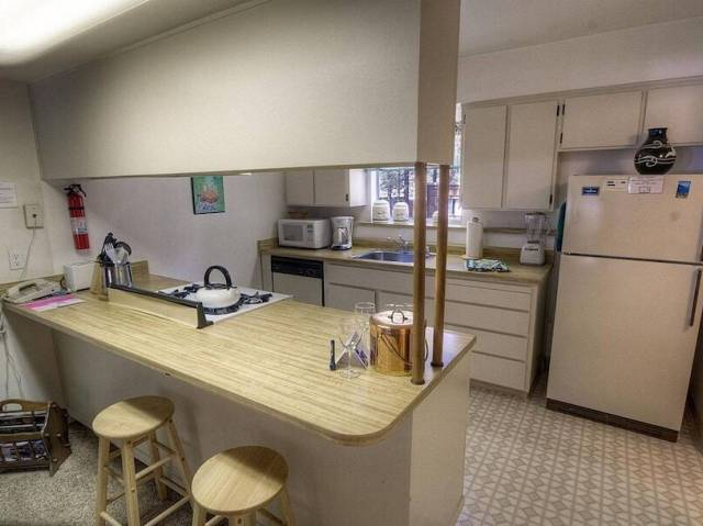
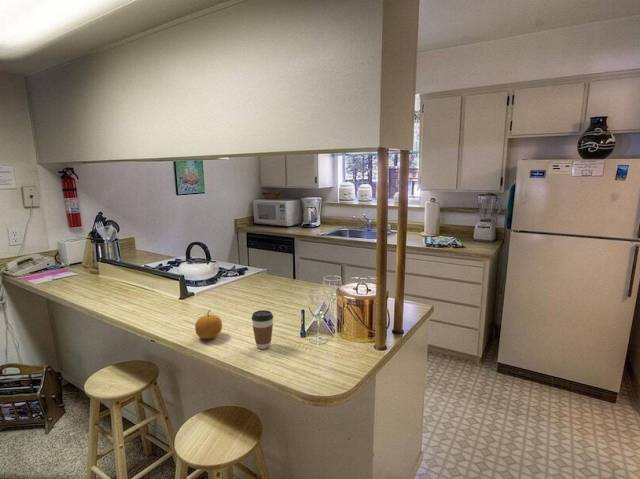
+ coffee cup (262, 329)
+ fruit (208, 324)
